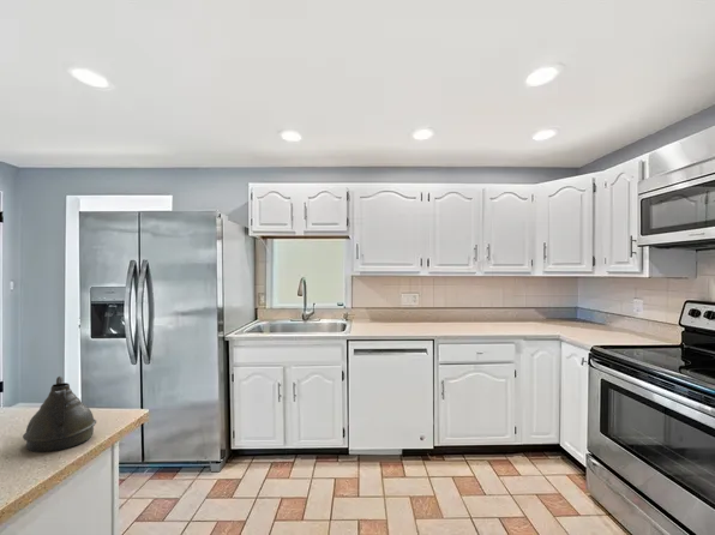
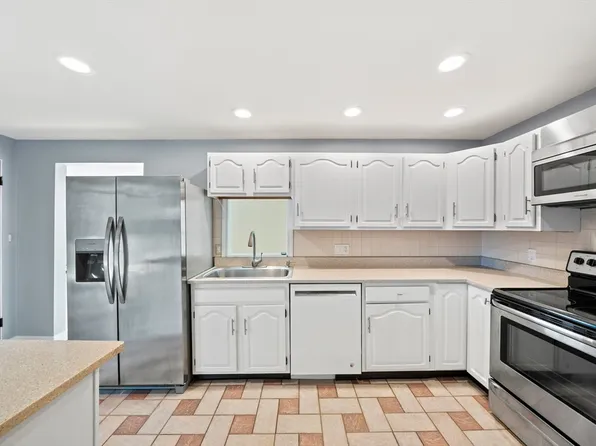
- teapot (61, 408)
